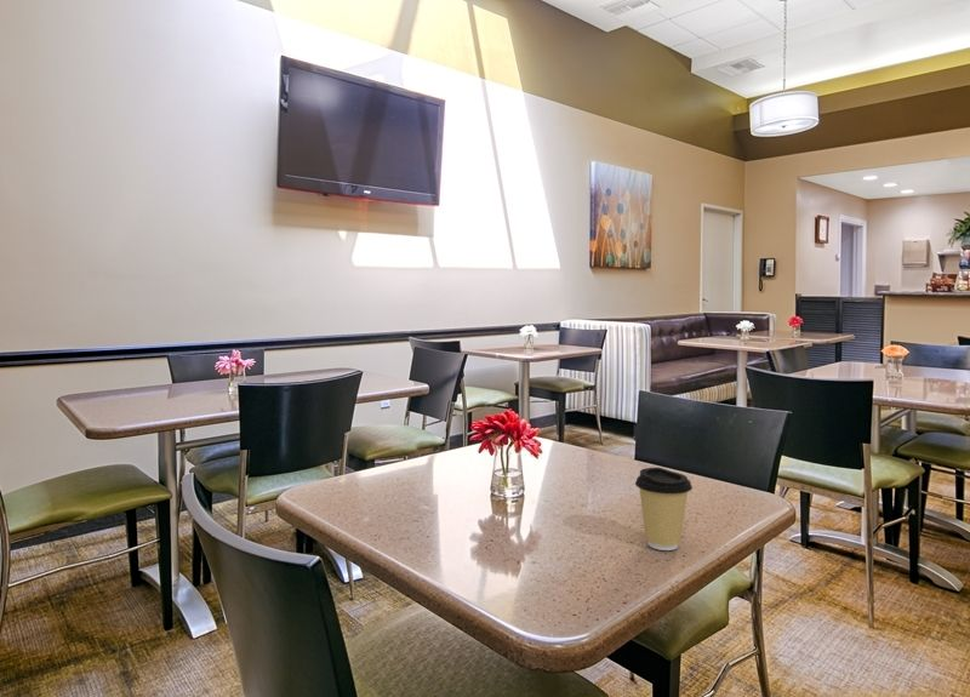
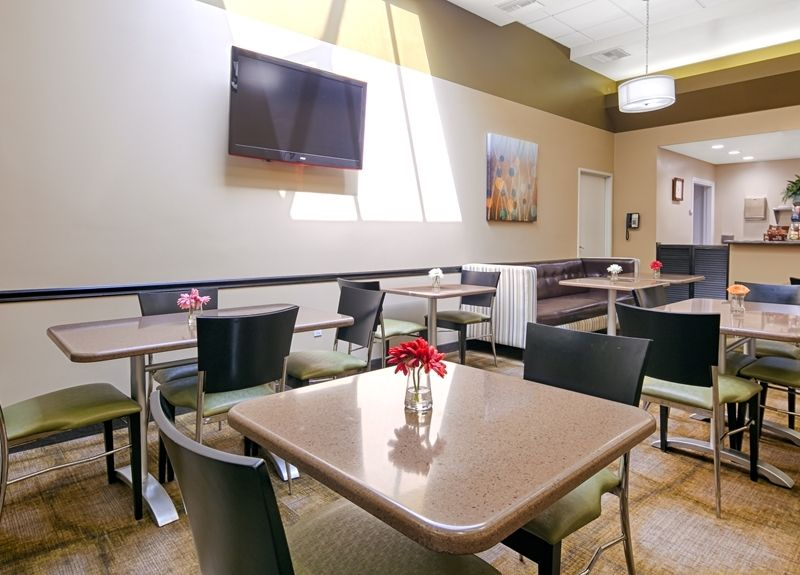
- coffee cup (662, 508)
